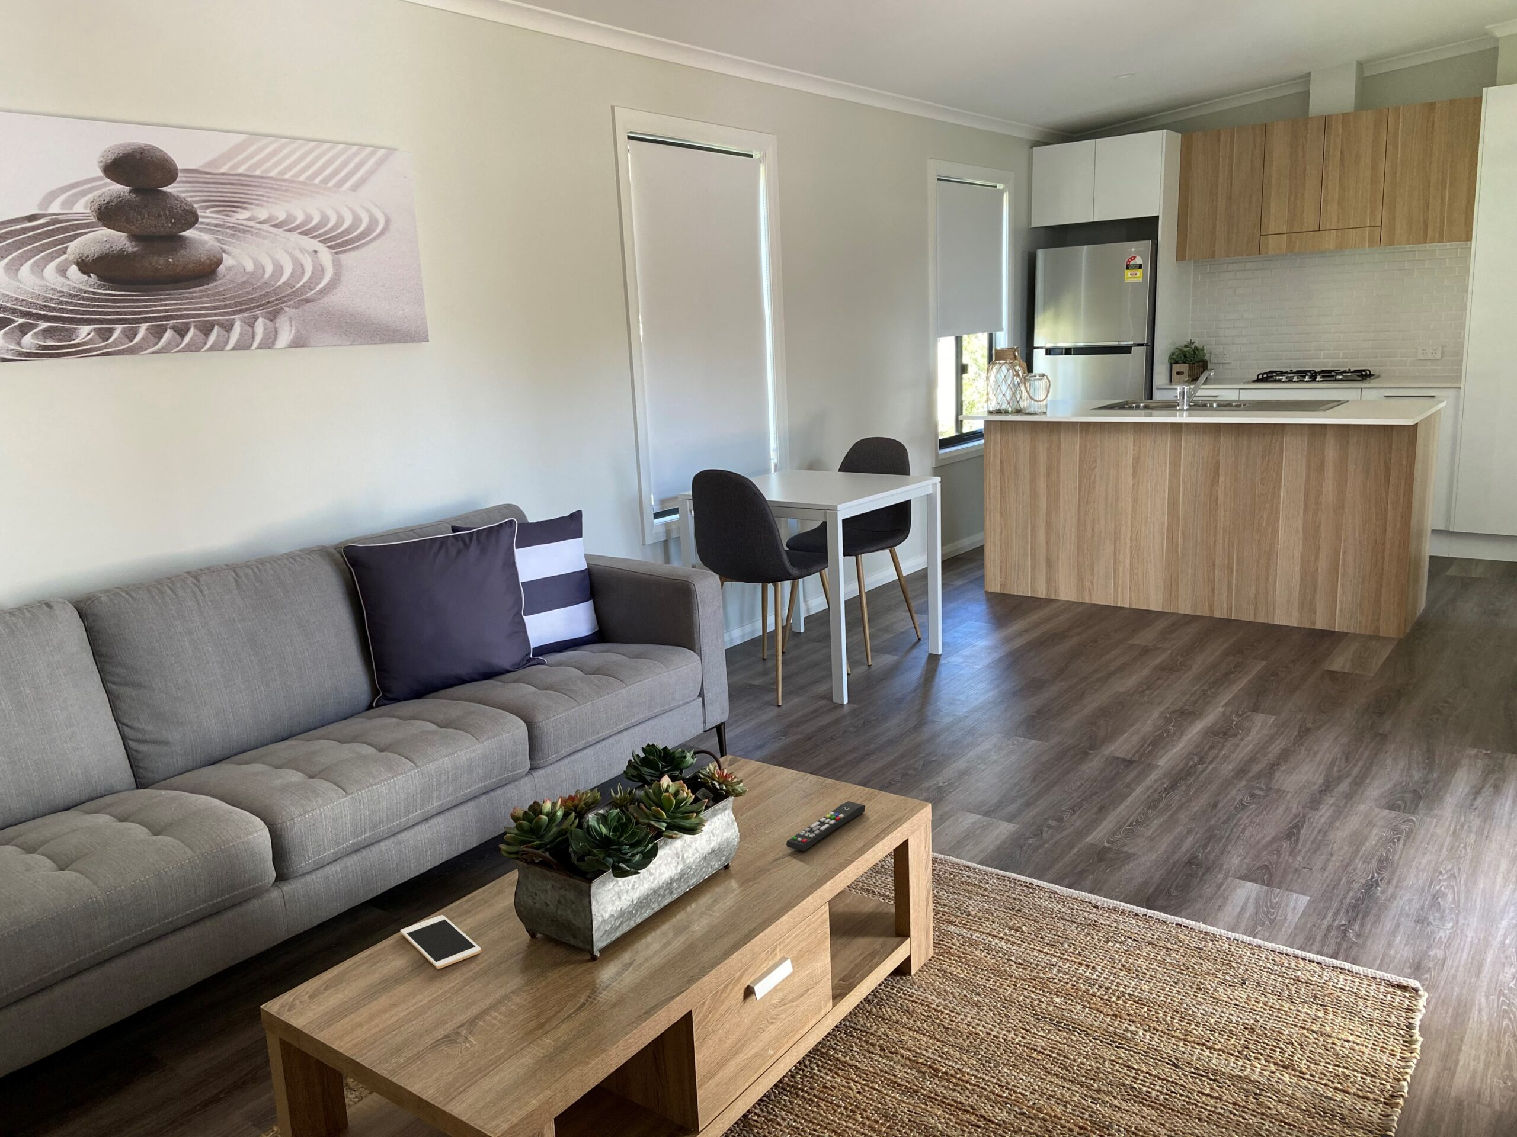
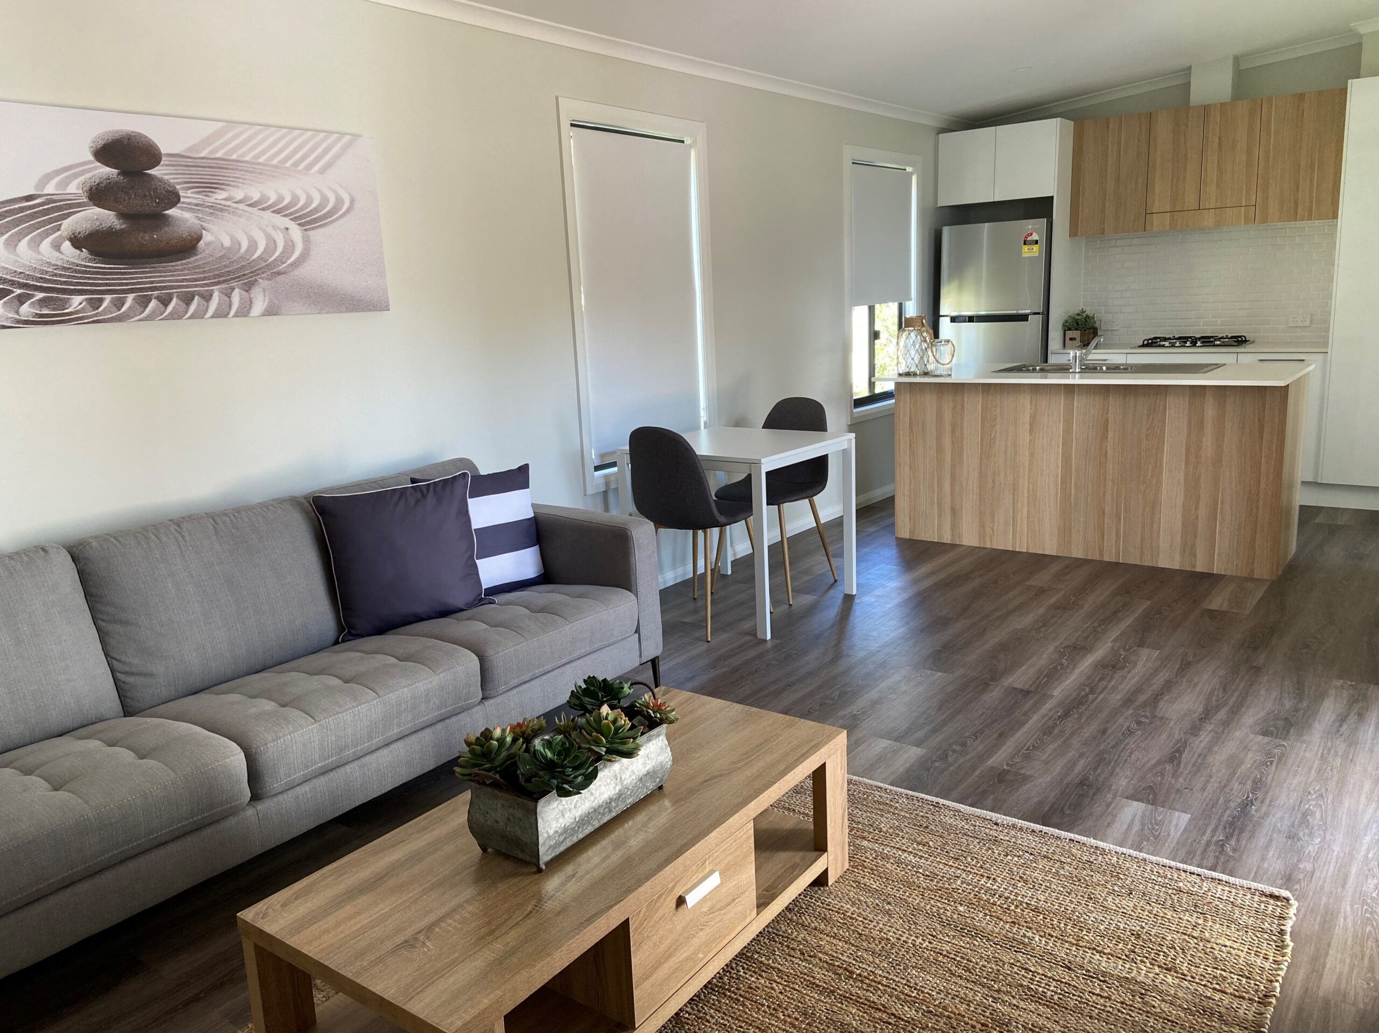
- cell phone (440, 940)
- remote control (828, 825)
